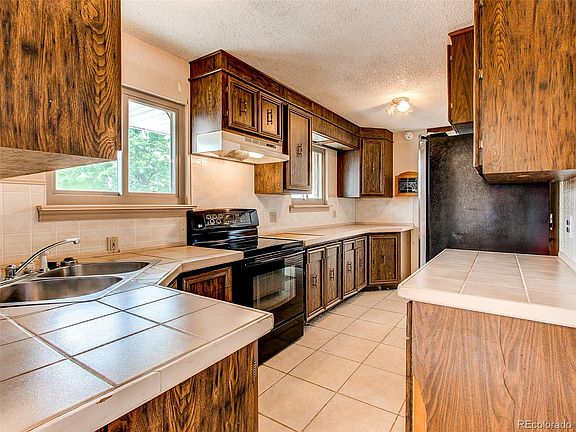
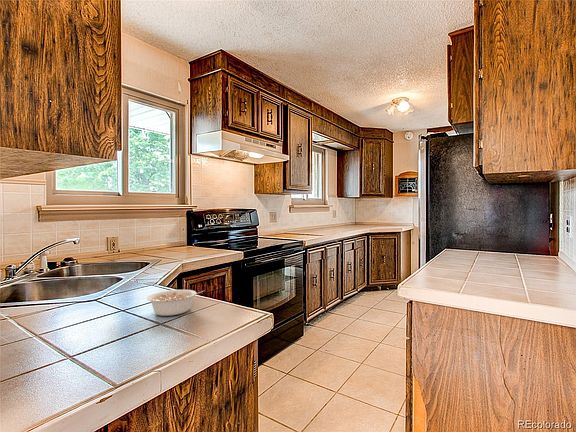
+ legume (174, 301)
